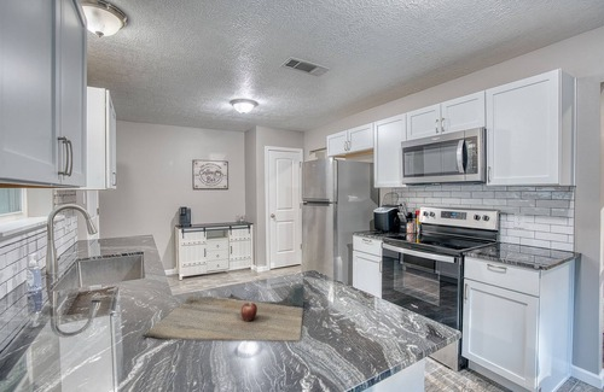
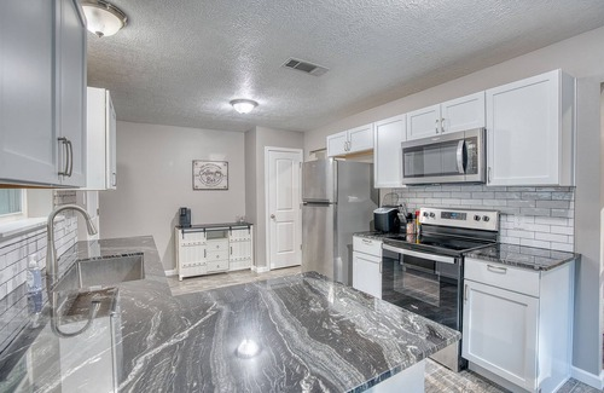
- cutting board (234, 306)
